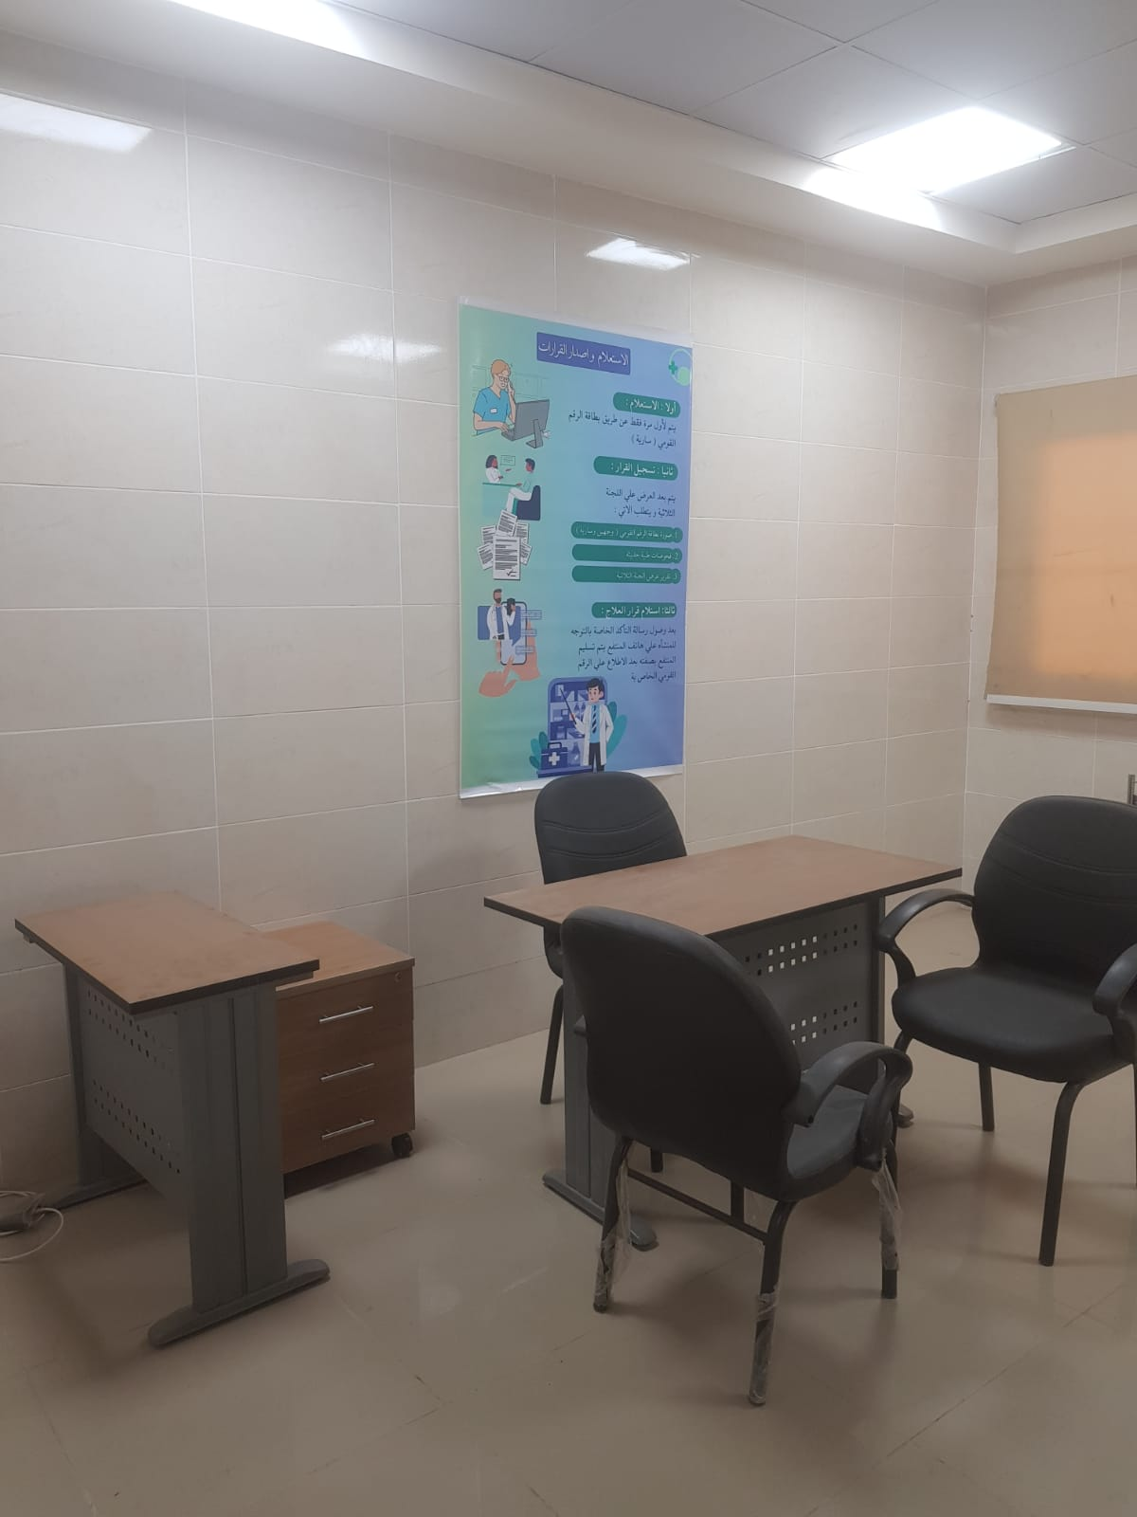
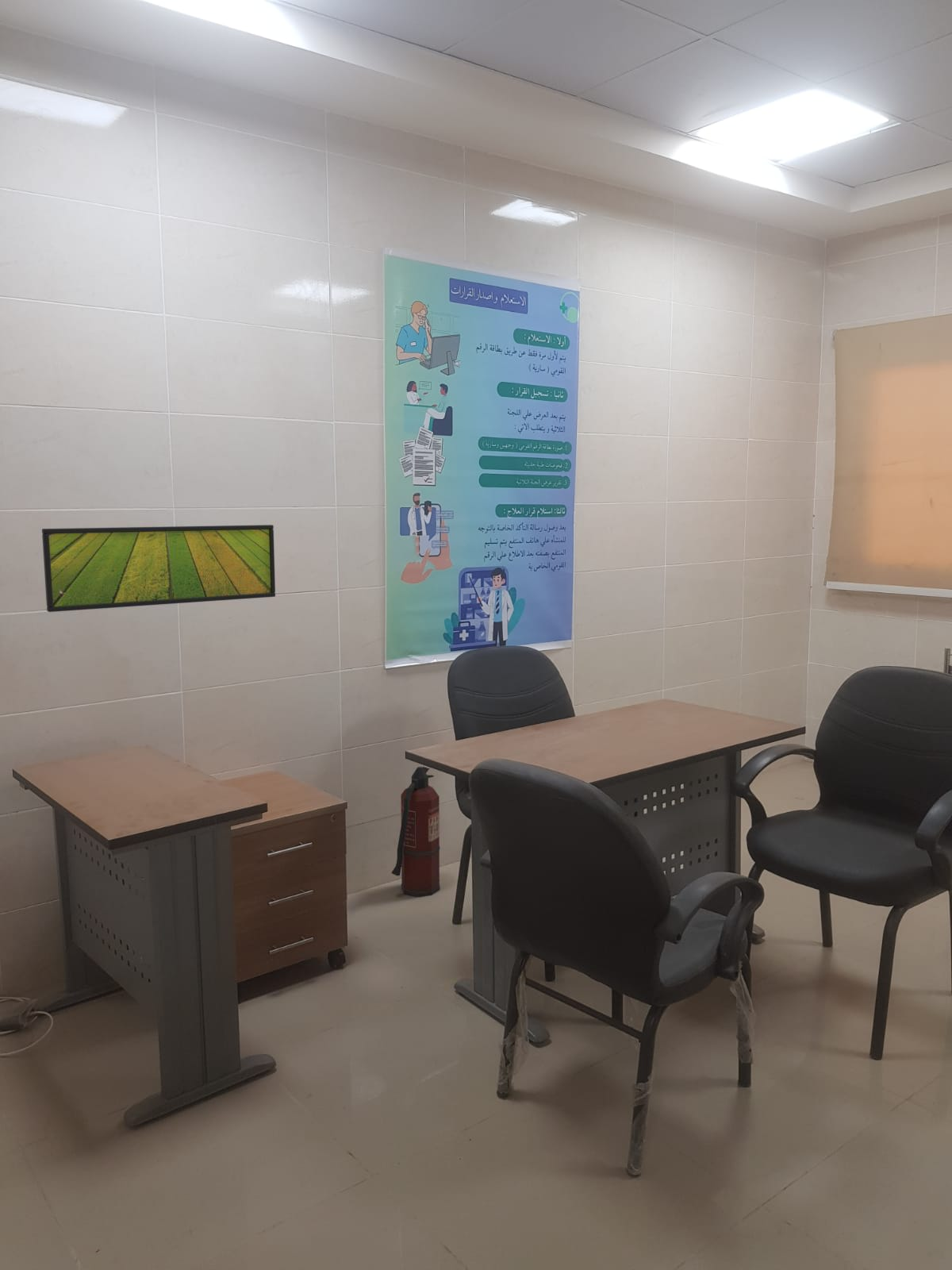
+ fire extinguisher (414, 829)
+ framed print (167, 565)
